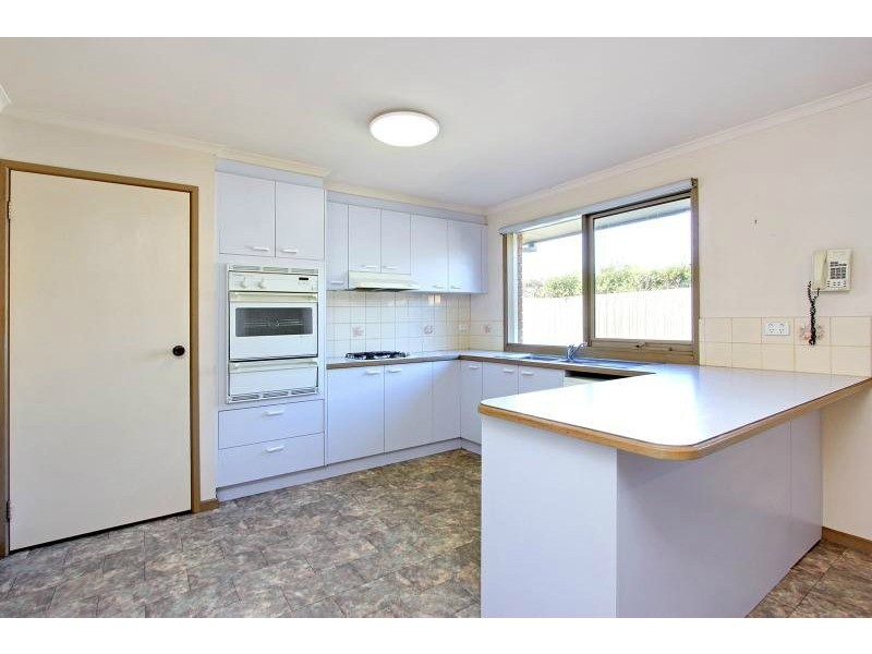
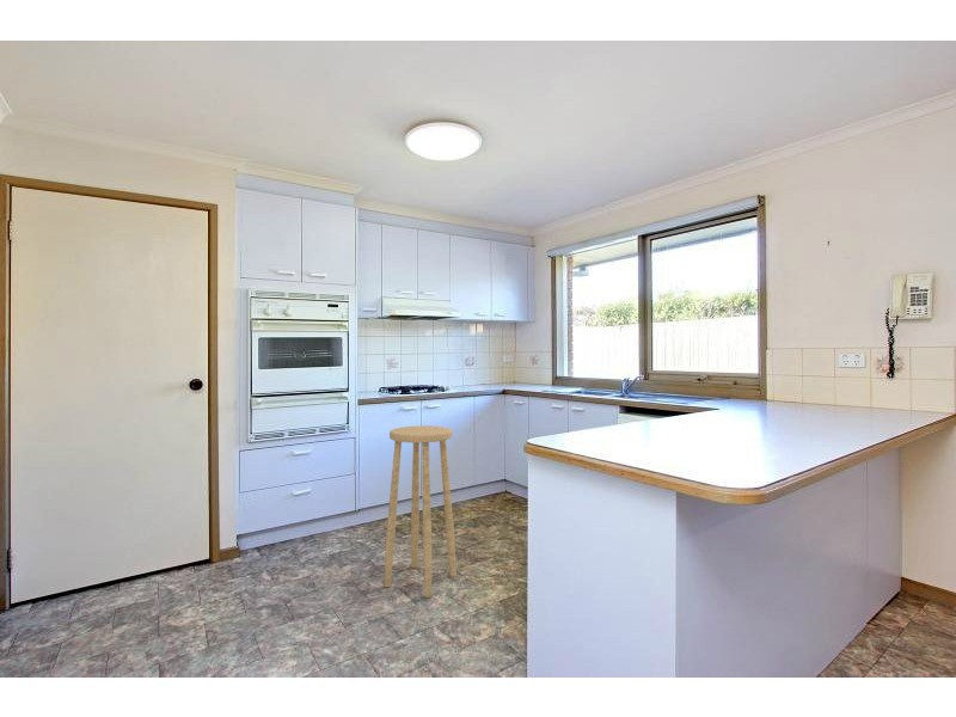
+ stool (418, 505)
